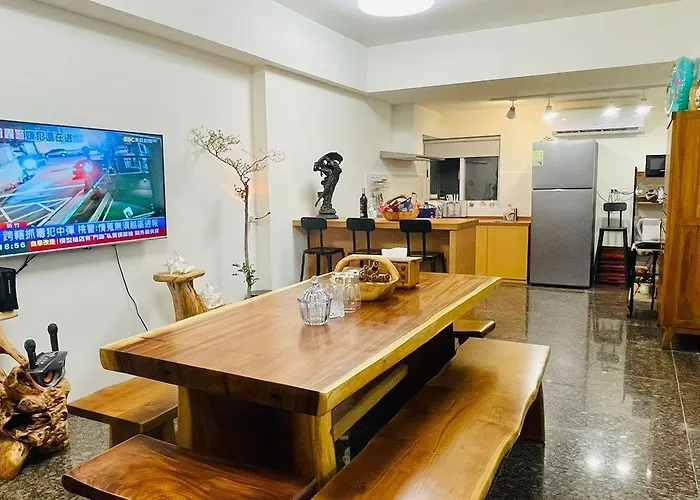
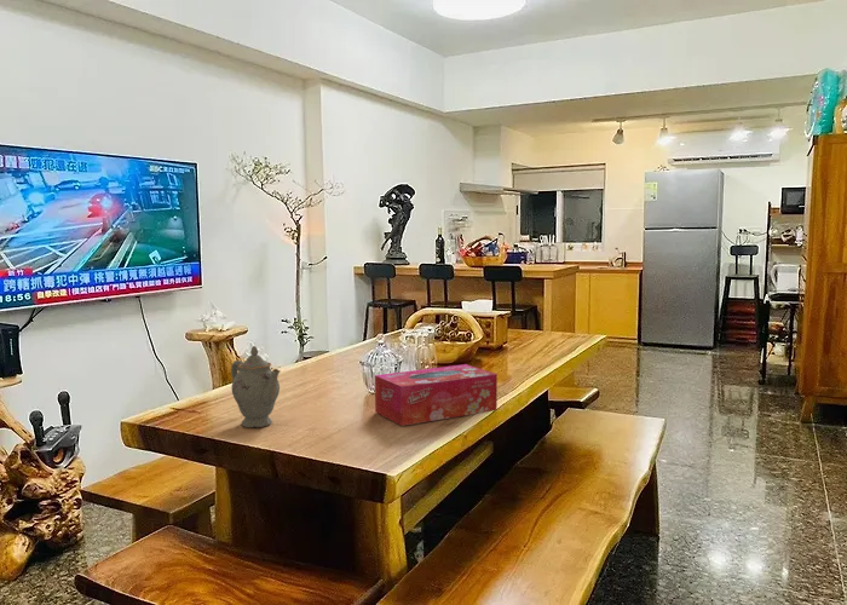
+ tissue box (436, 392)
+ chinaware (255, 385)
